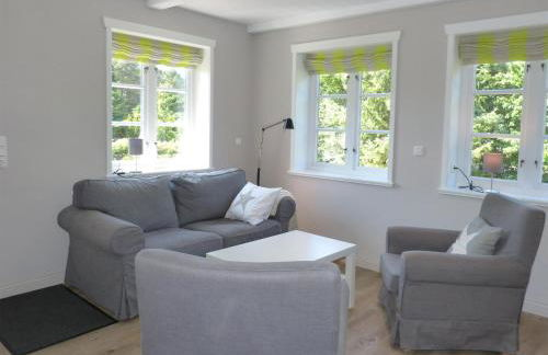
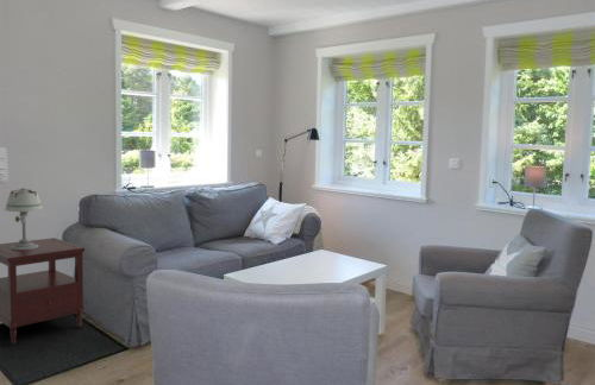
+ table lamp (24, 216)
+ side table (33, 286)
